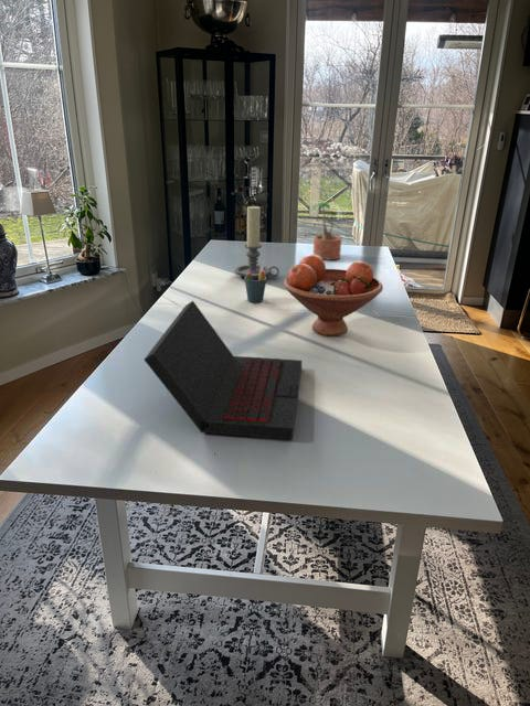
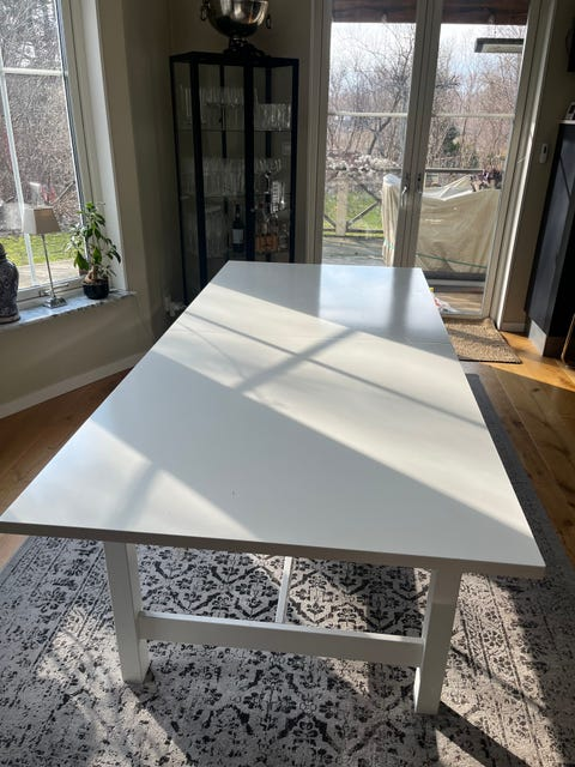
- pen holder (255, 282)
- fruit bowl (331, 297)
- laptop (233, 362)
- potted plant (324, 229)
- candle holder (256, 240)
